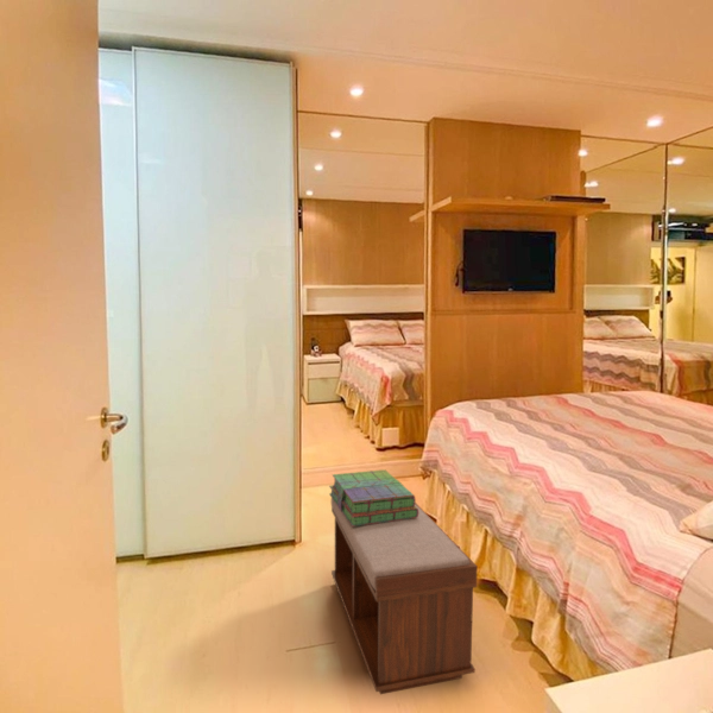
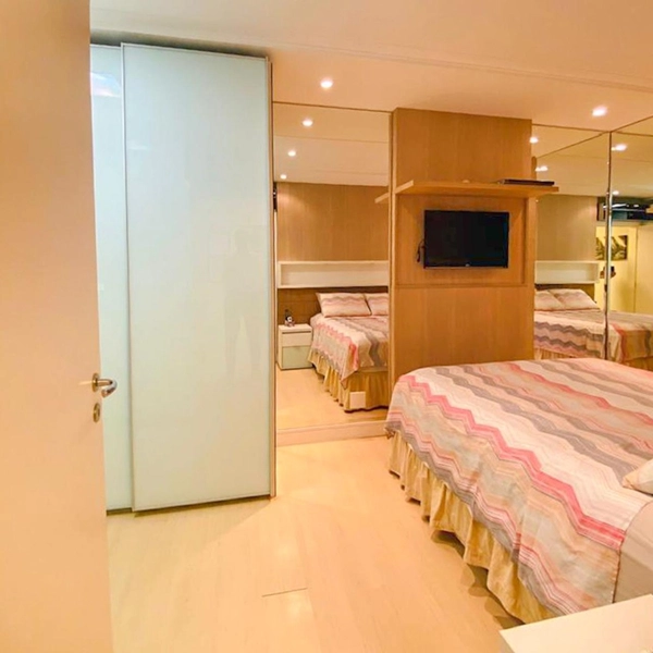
- bench (390, 573)
- stack of books (371, 494)
